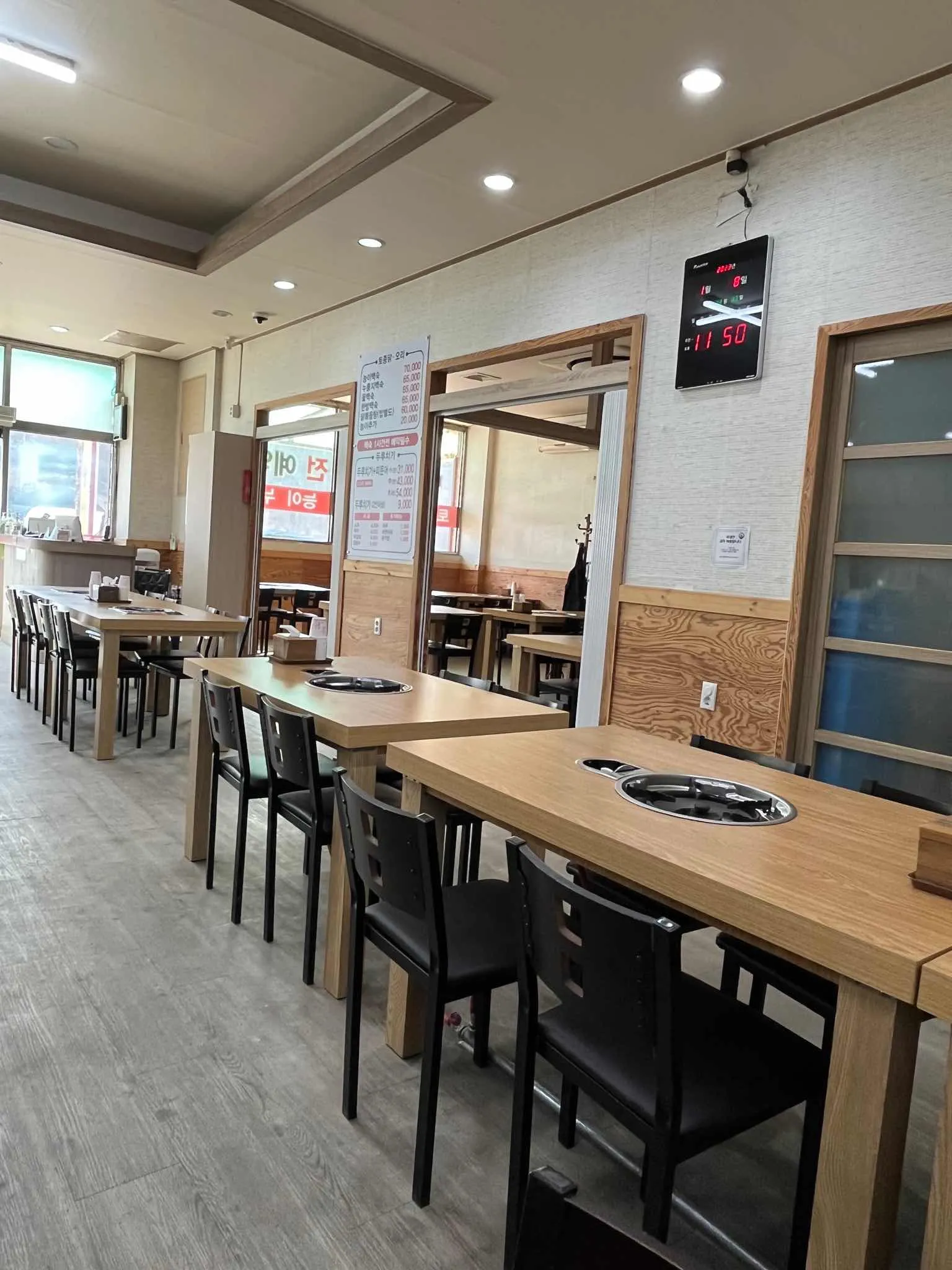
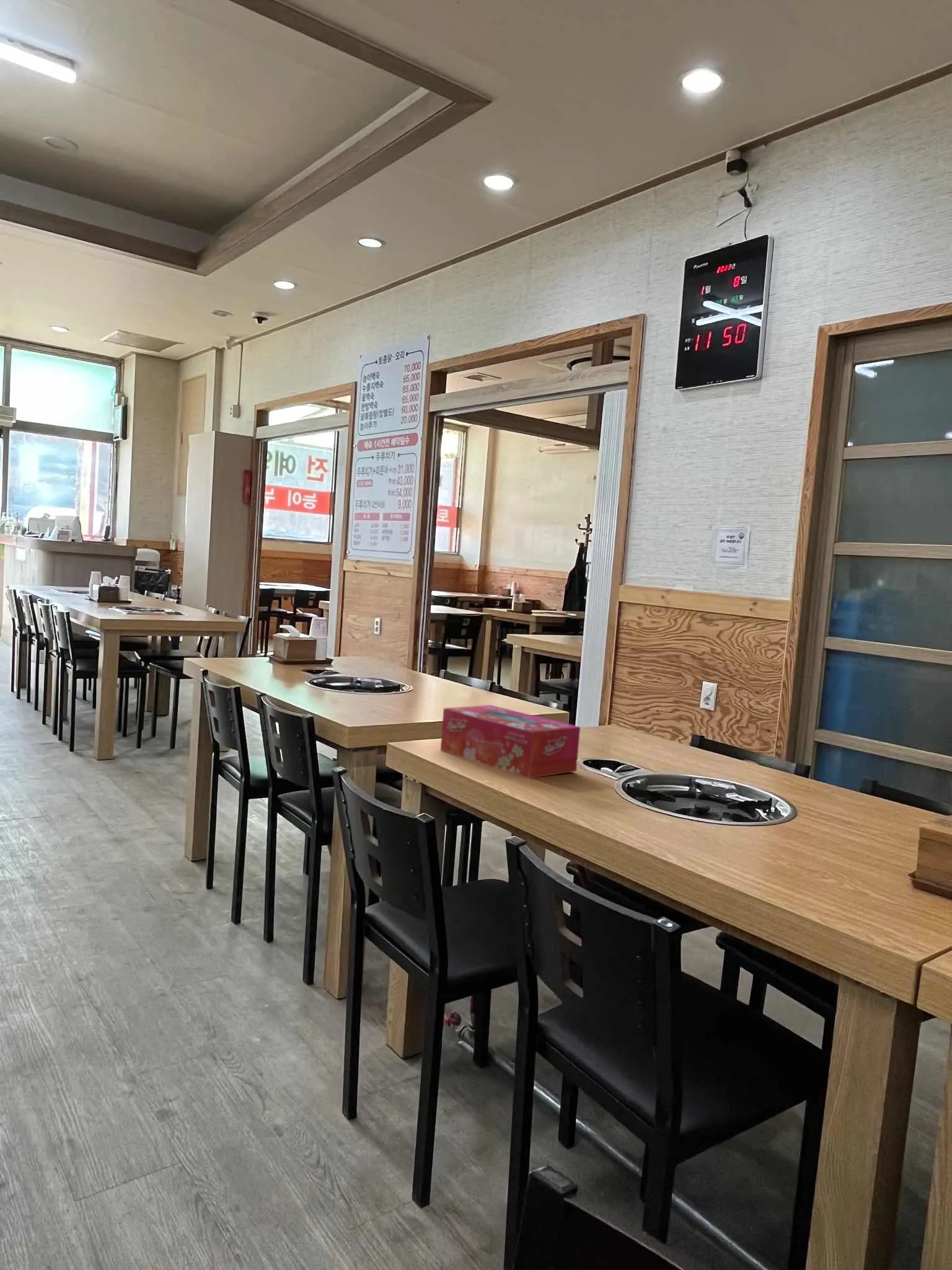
+ tissue box (508, 739)
